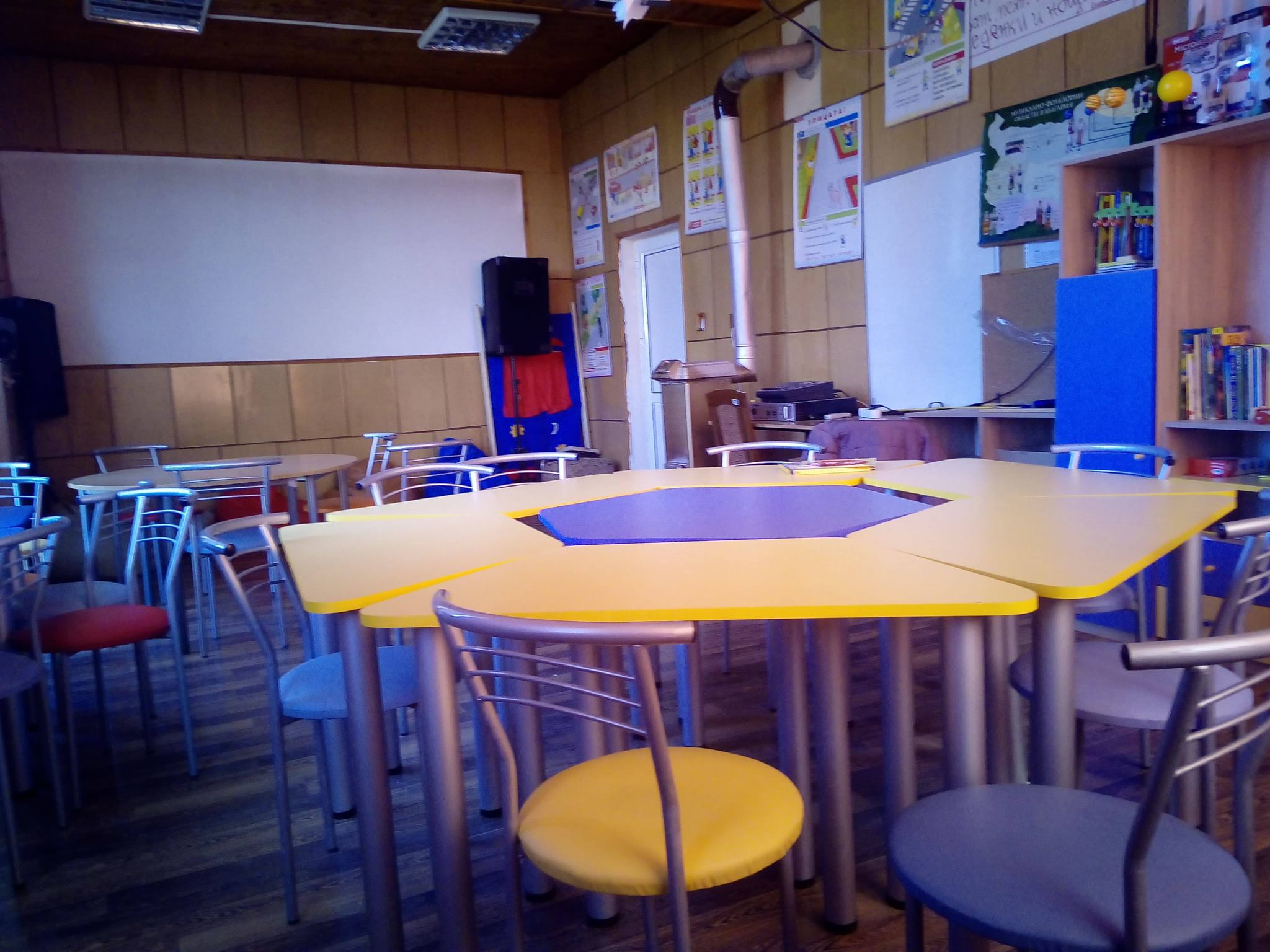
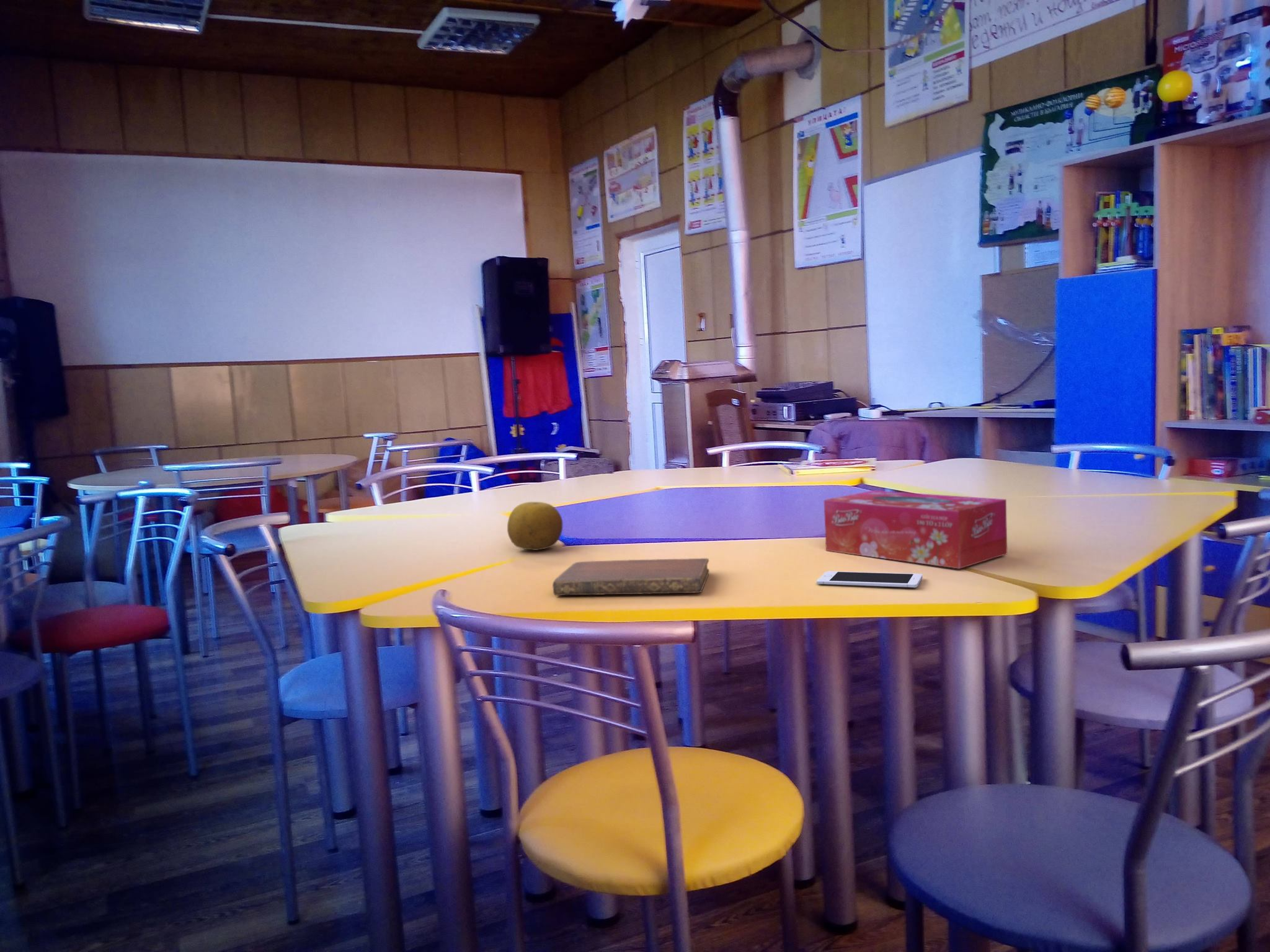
+ cell phone (869, 579)
+ fruit (535, 526)
+ notebook (634, 576)
+ tissue box (912, 526)
